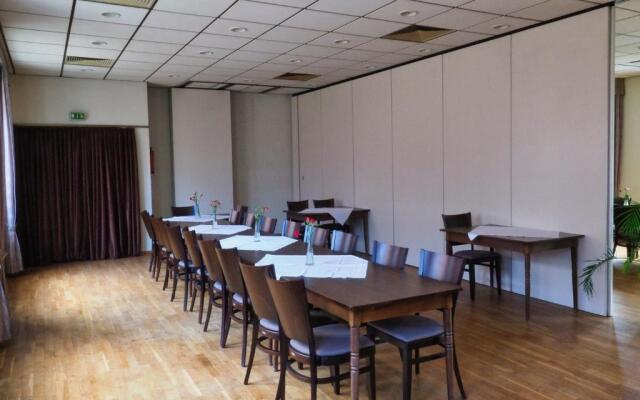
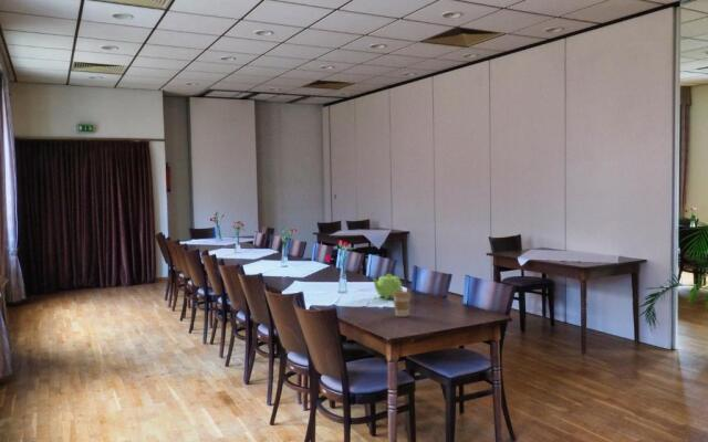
+ teapot (385, 285)
+ coffee cup (402, 303)
